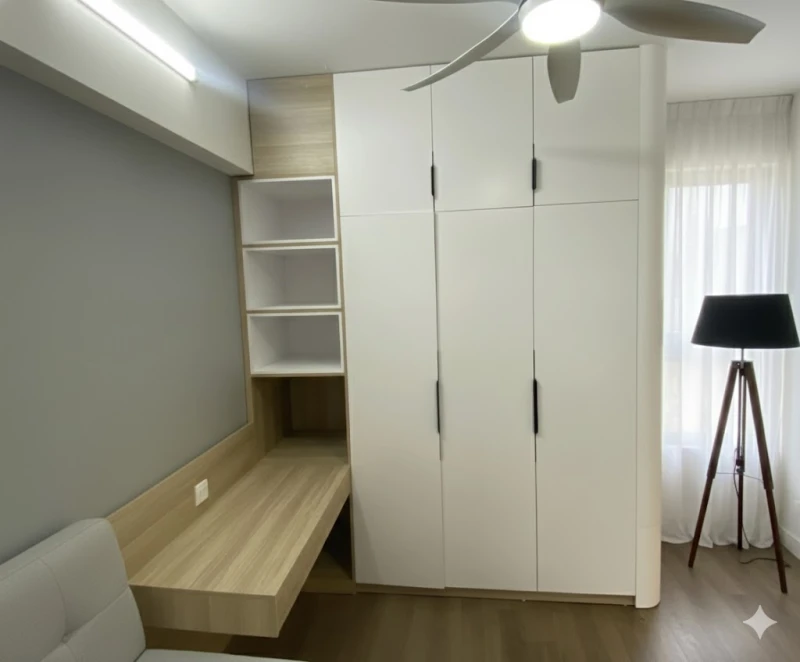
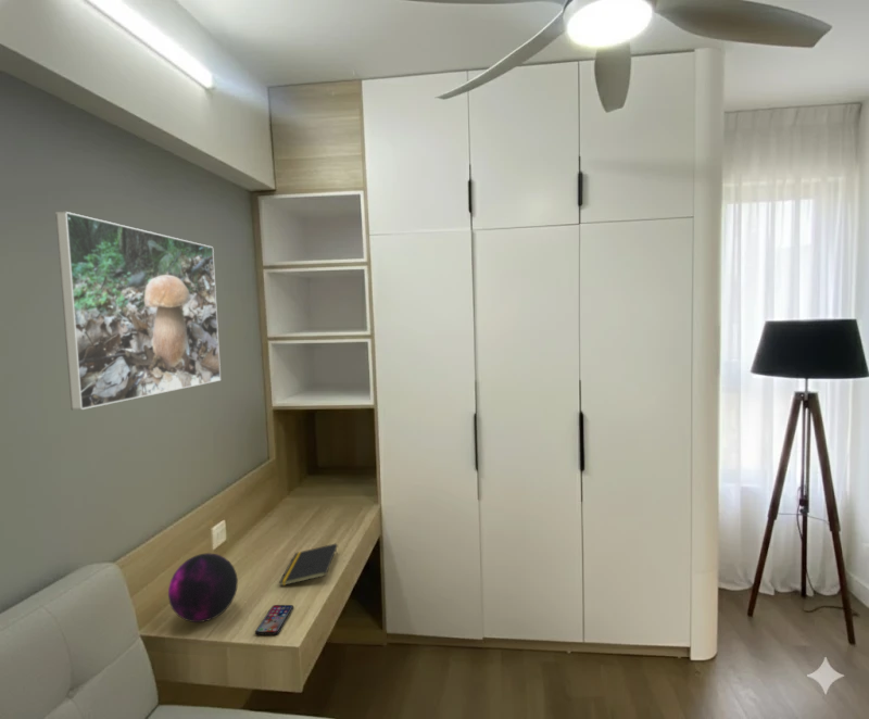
+ smartphone (275, 619)
+ notepad (310, 563)
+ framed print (154, 313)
+ decorative orb (203, 586)
